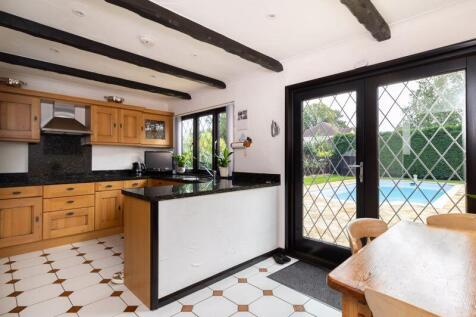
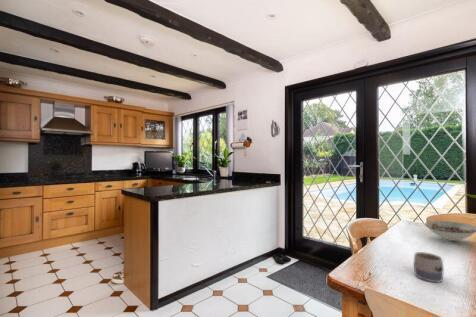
+ mug (429, 265)
+ bowl (450, 232)
